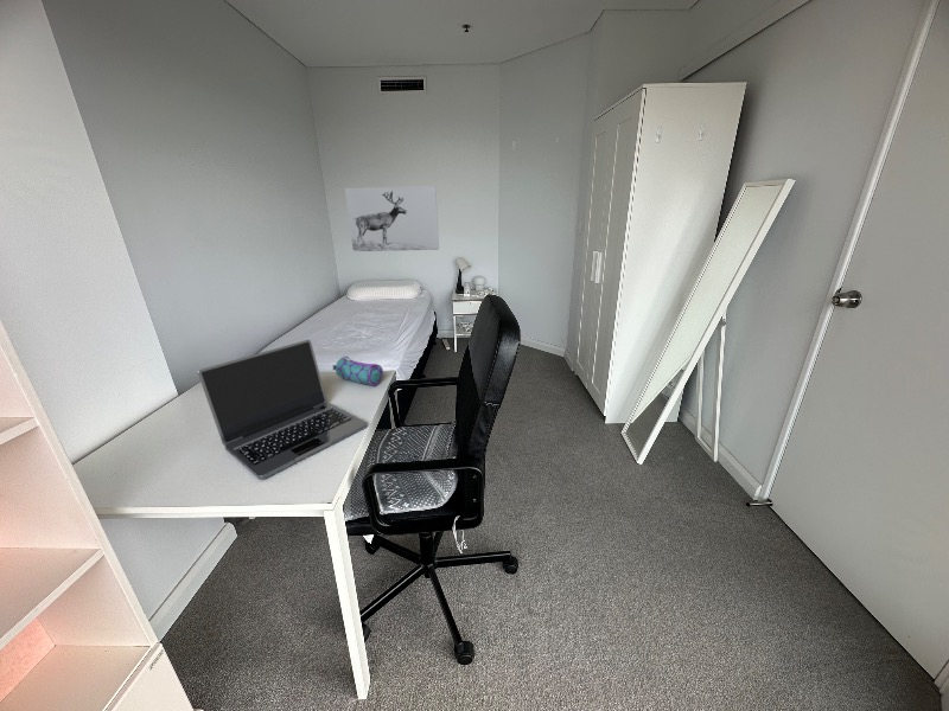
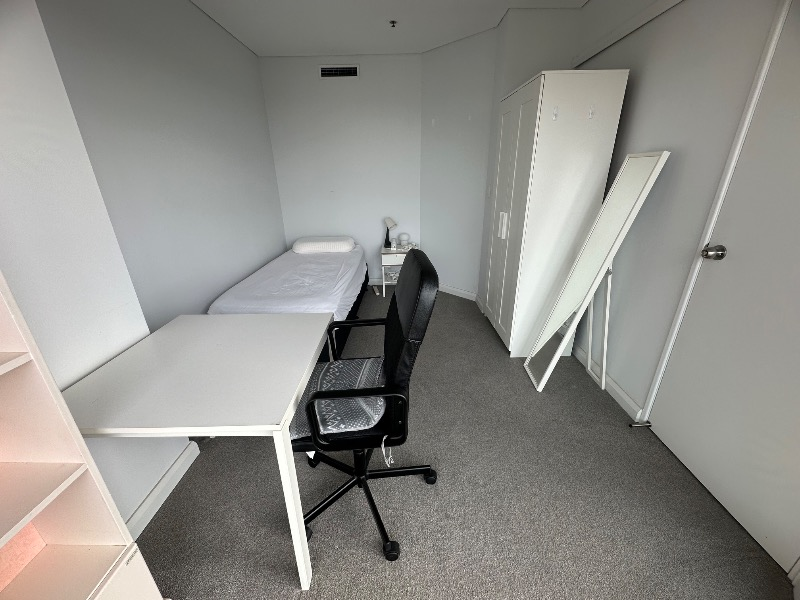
- pencil case (358, 370)
- laptop (288, 399)
- wall art (393, 219)
